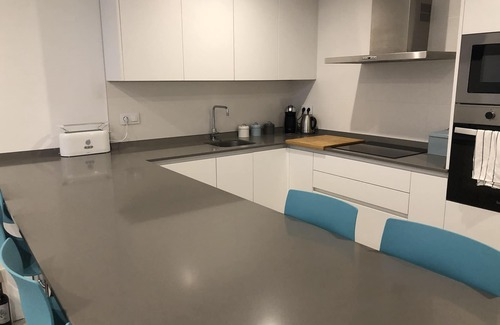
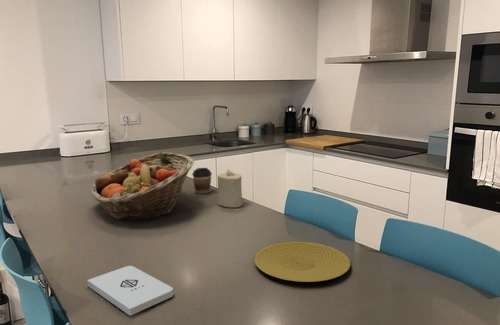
+ notepad (130, 287)
+ plate (301, 261)
+ candle (230, 186)
+ coffee cup (202, 179)
+ fruit basket (143, 183)
